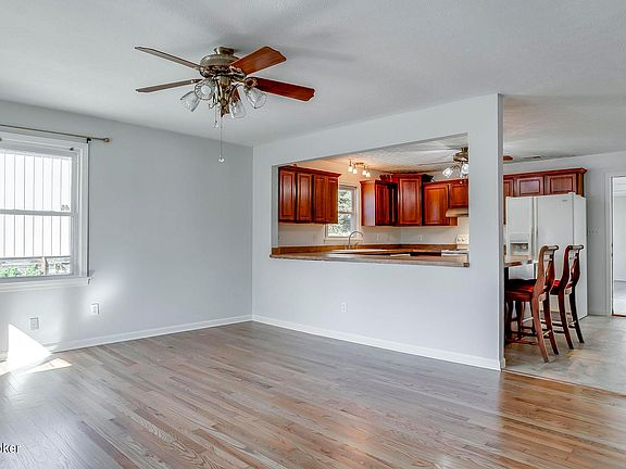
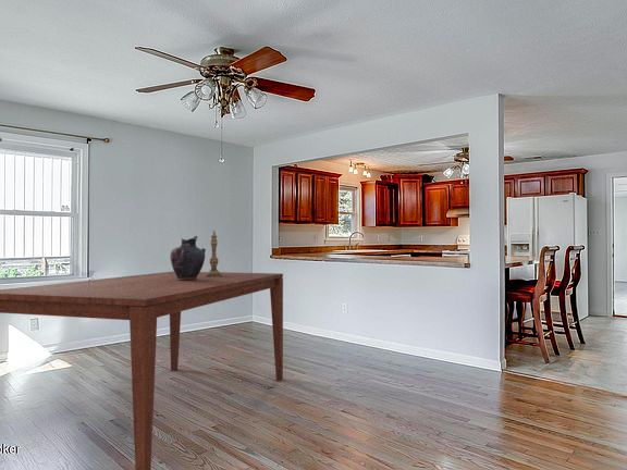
+ candlestick (213, 252)
+ vase (188, 257)
+ dining table (170, 346)
